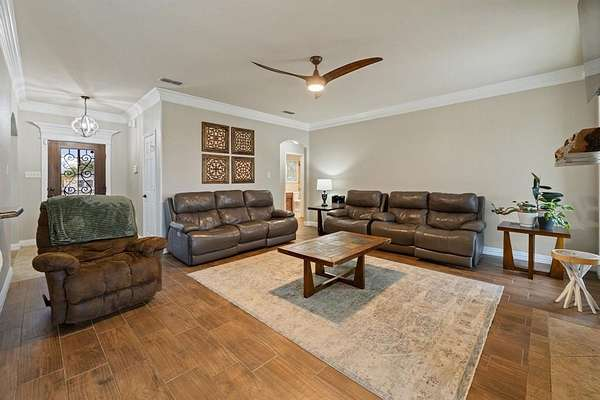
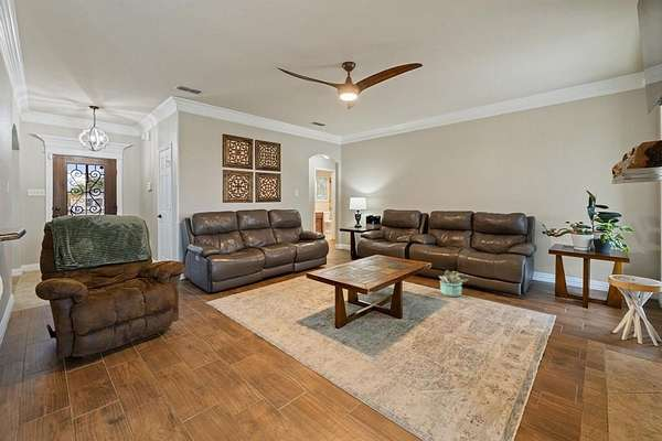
+ decorative plant (450, 282)
